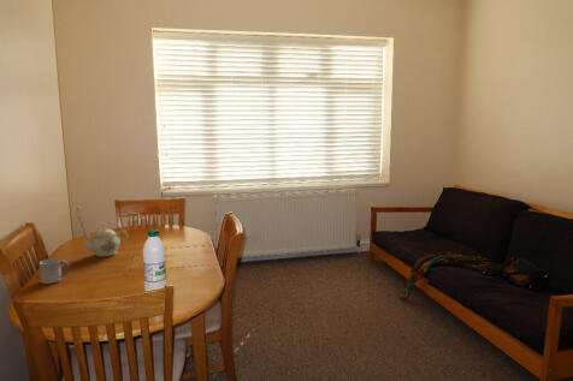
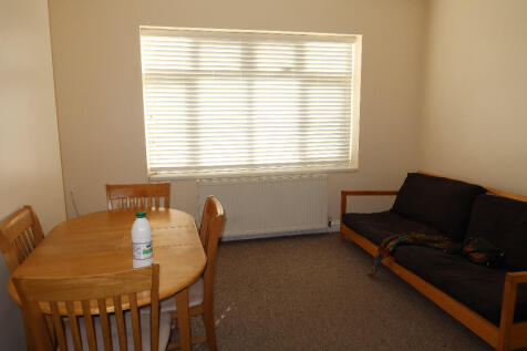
- teapot (106, 240)
- cup (54, 270)
